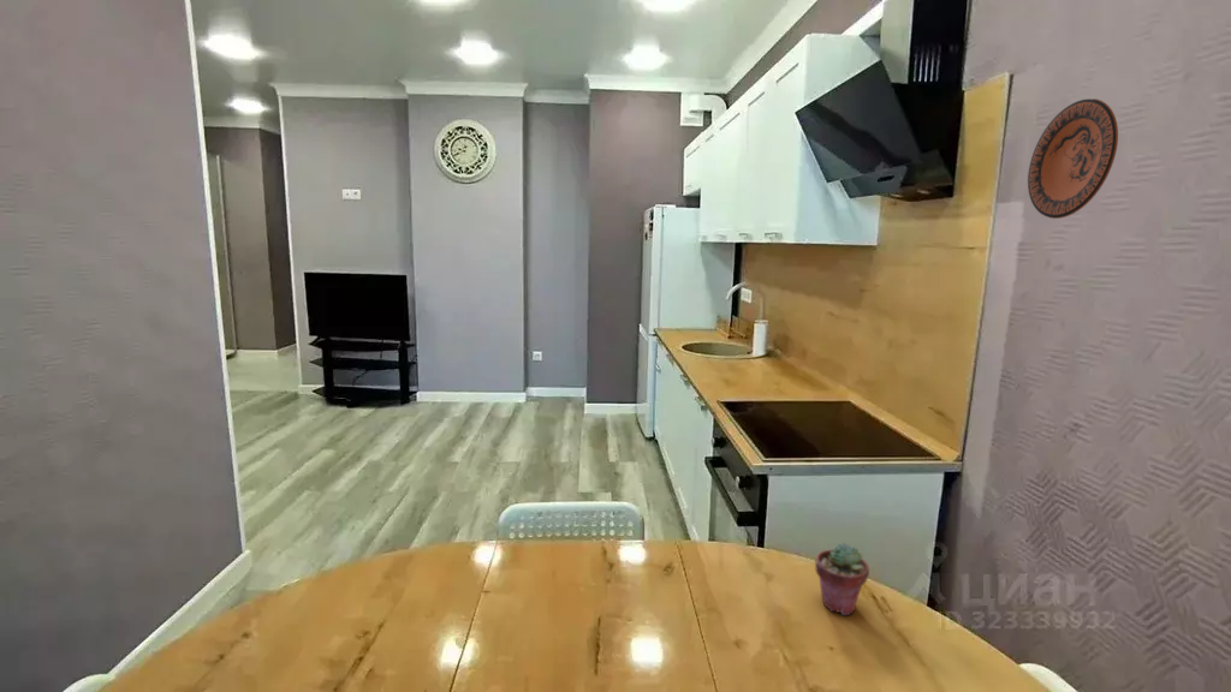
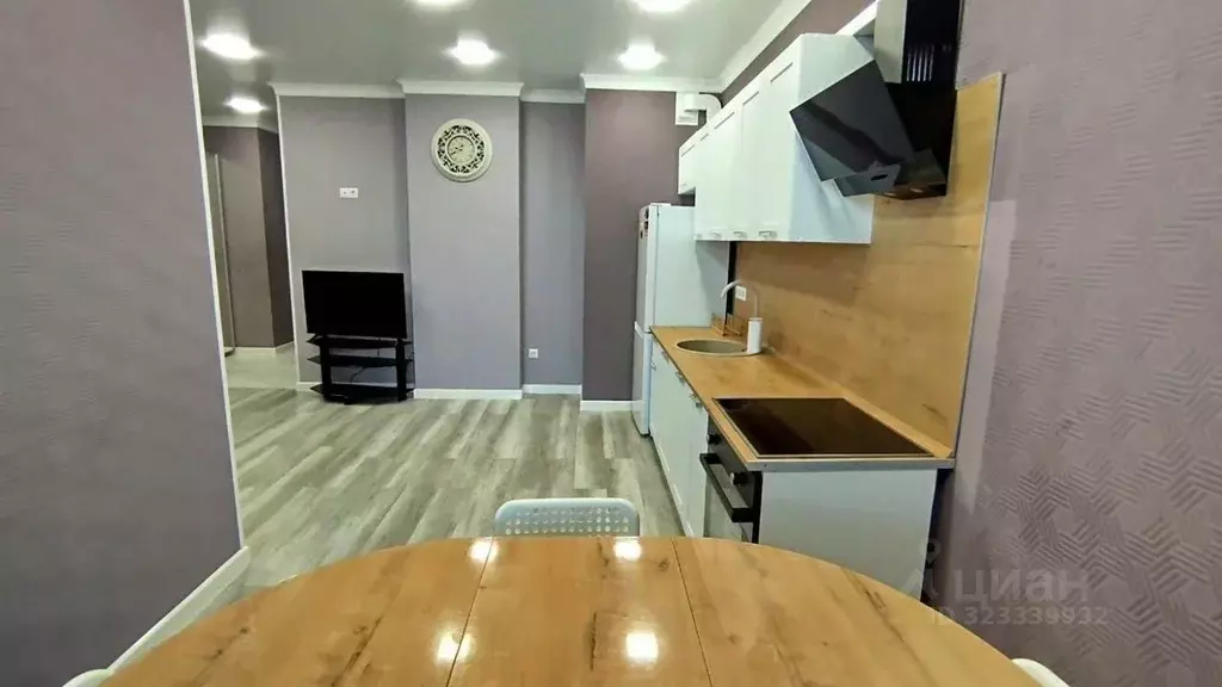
- decorative plate (1070, 160)
- potted succulent (840, 574)
